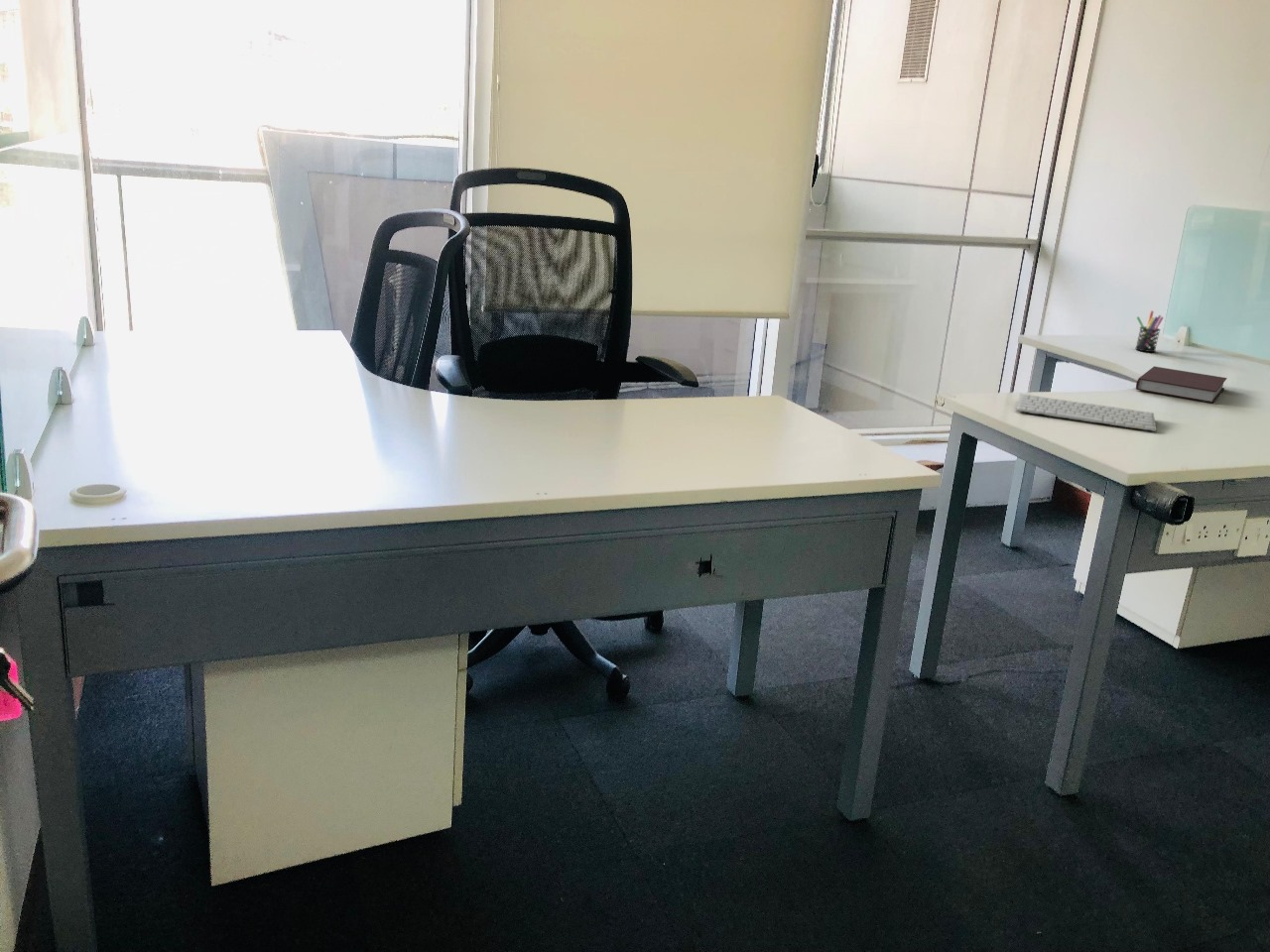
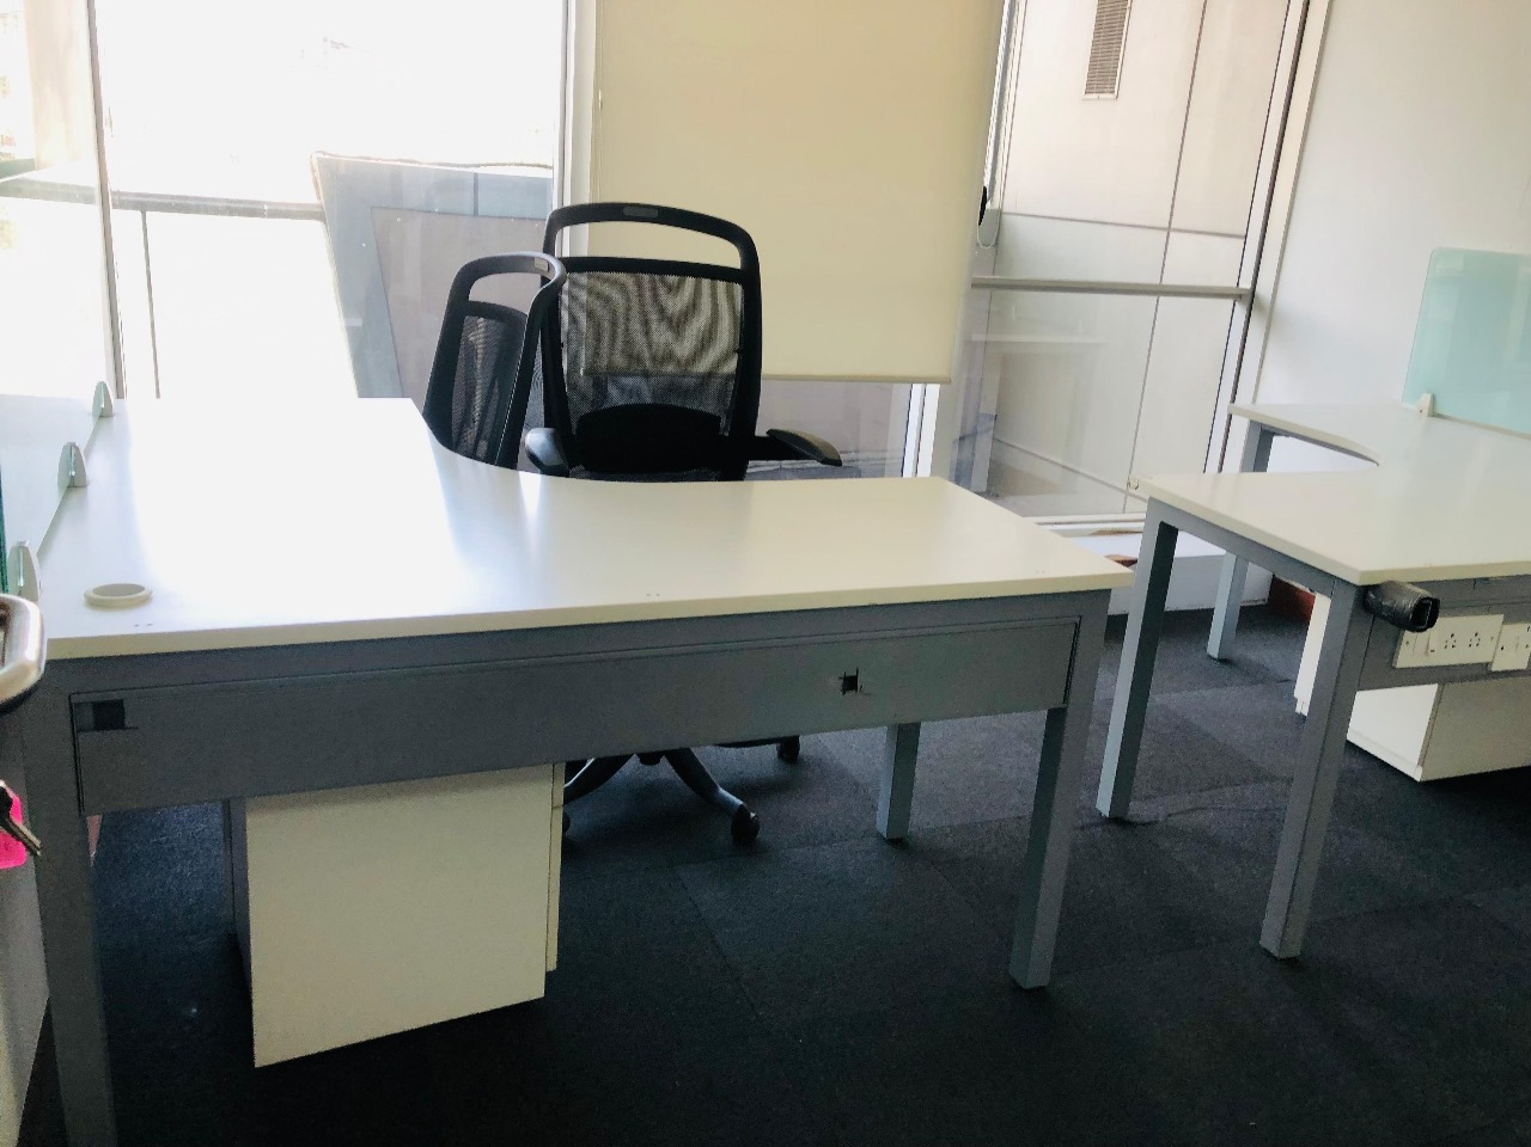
- notebook (1182, 383)
- pen holder (1147, 330)
- keyboard (1084, 411)
